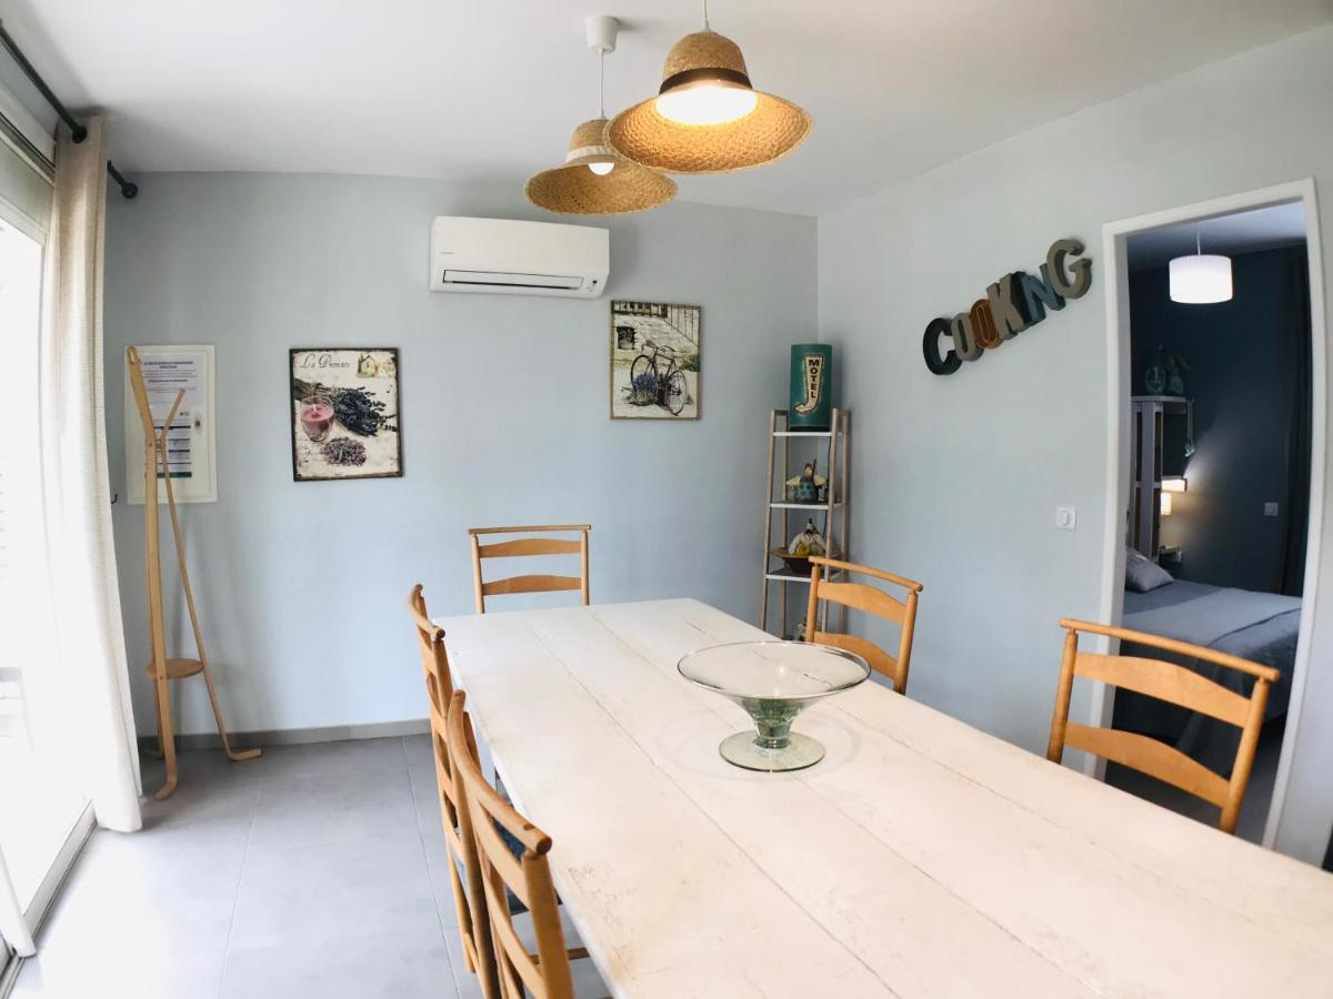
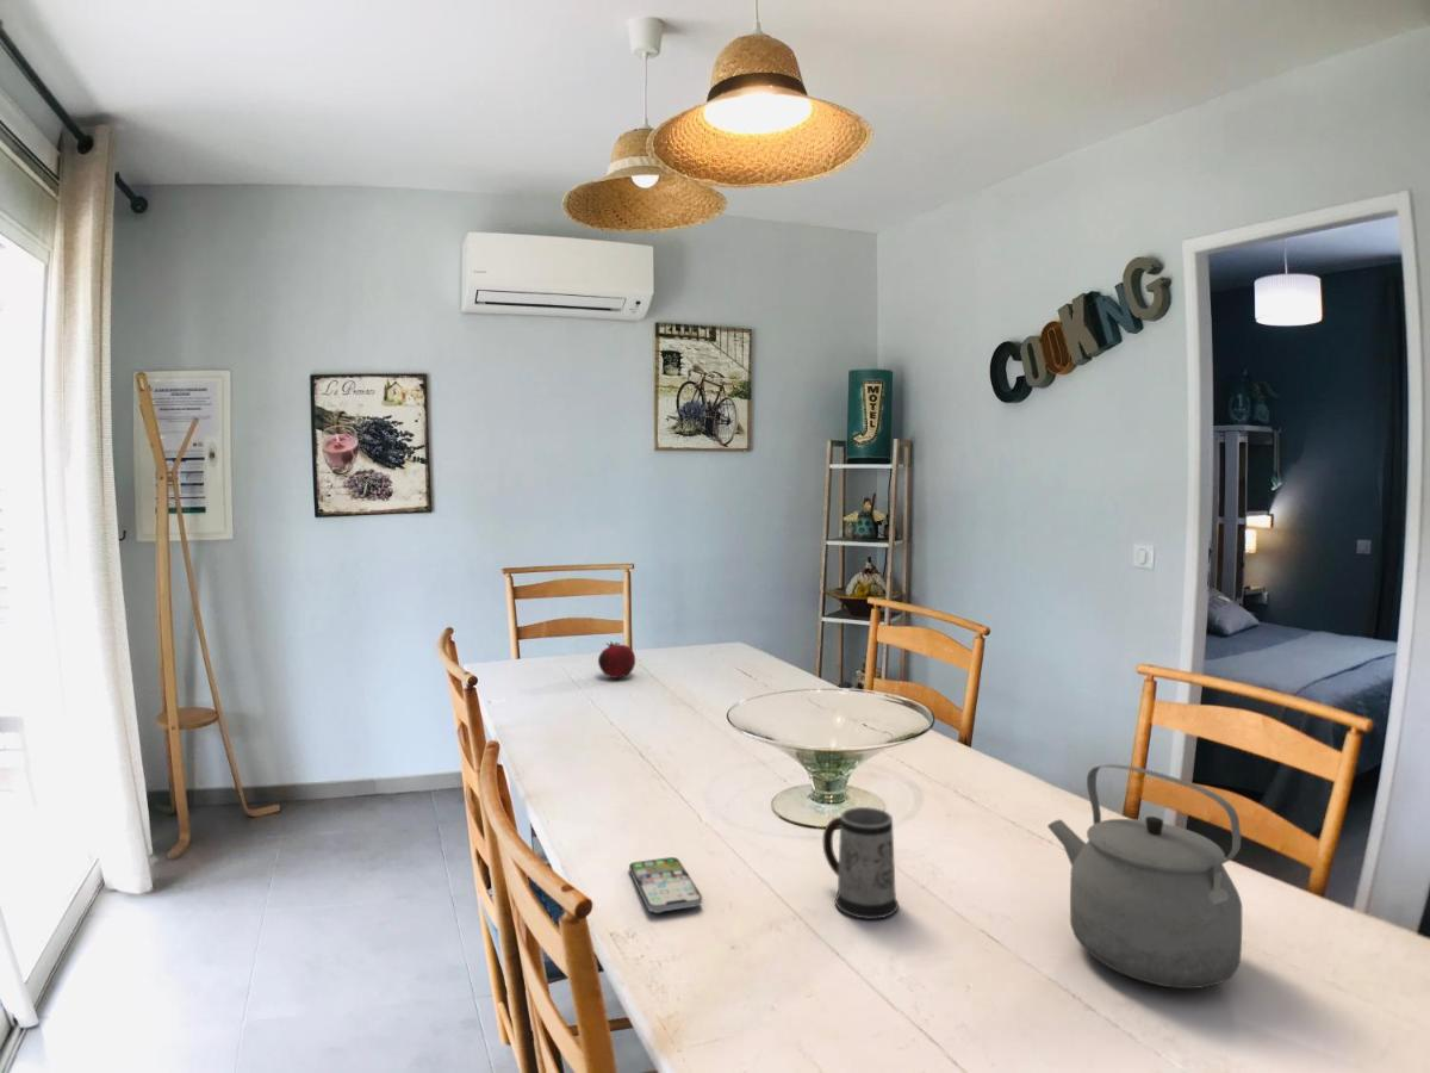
+ fruit (617, 659)
+ mug (856, 855)
+ tea kettle (1132, 858)
+ smartphone (664, 882)
